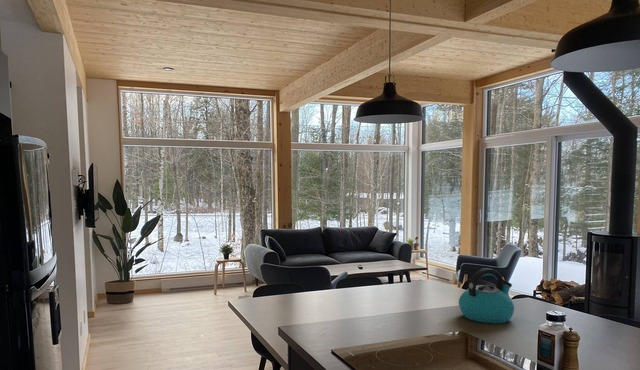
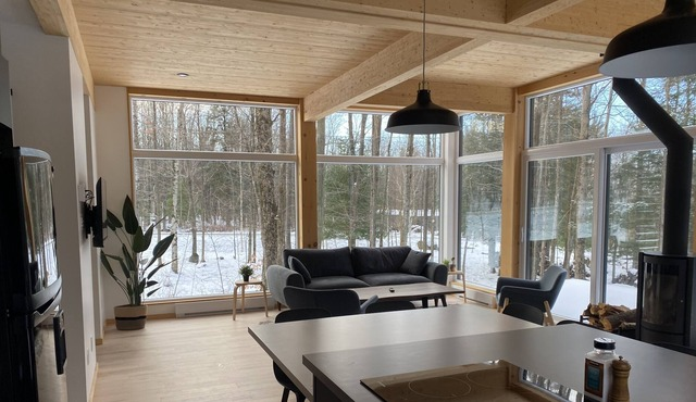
- kettle (488, 292)
